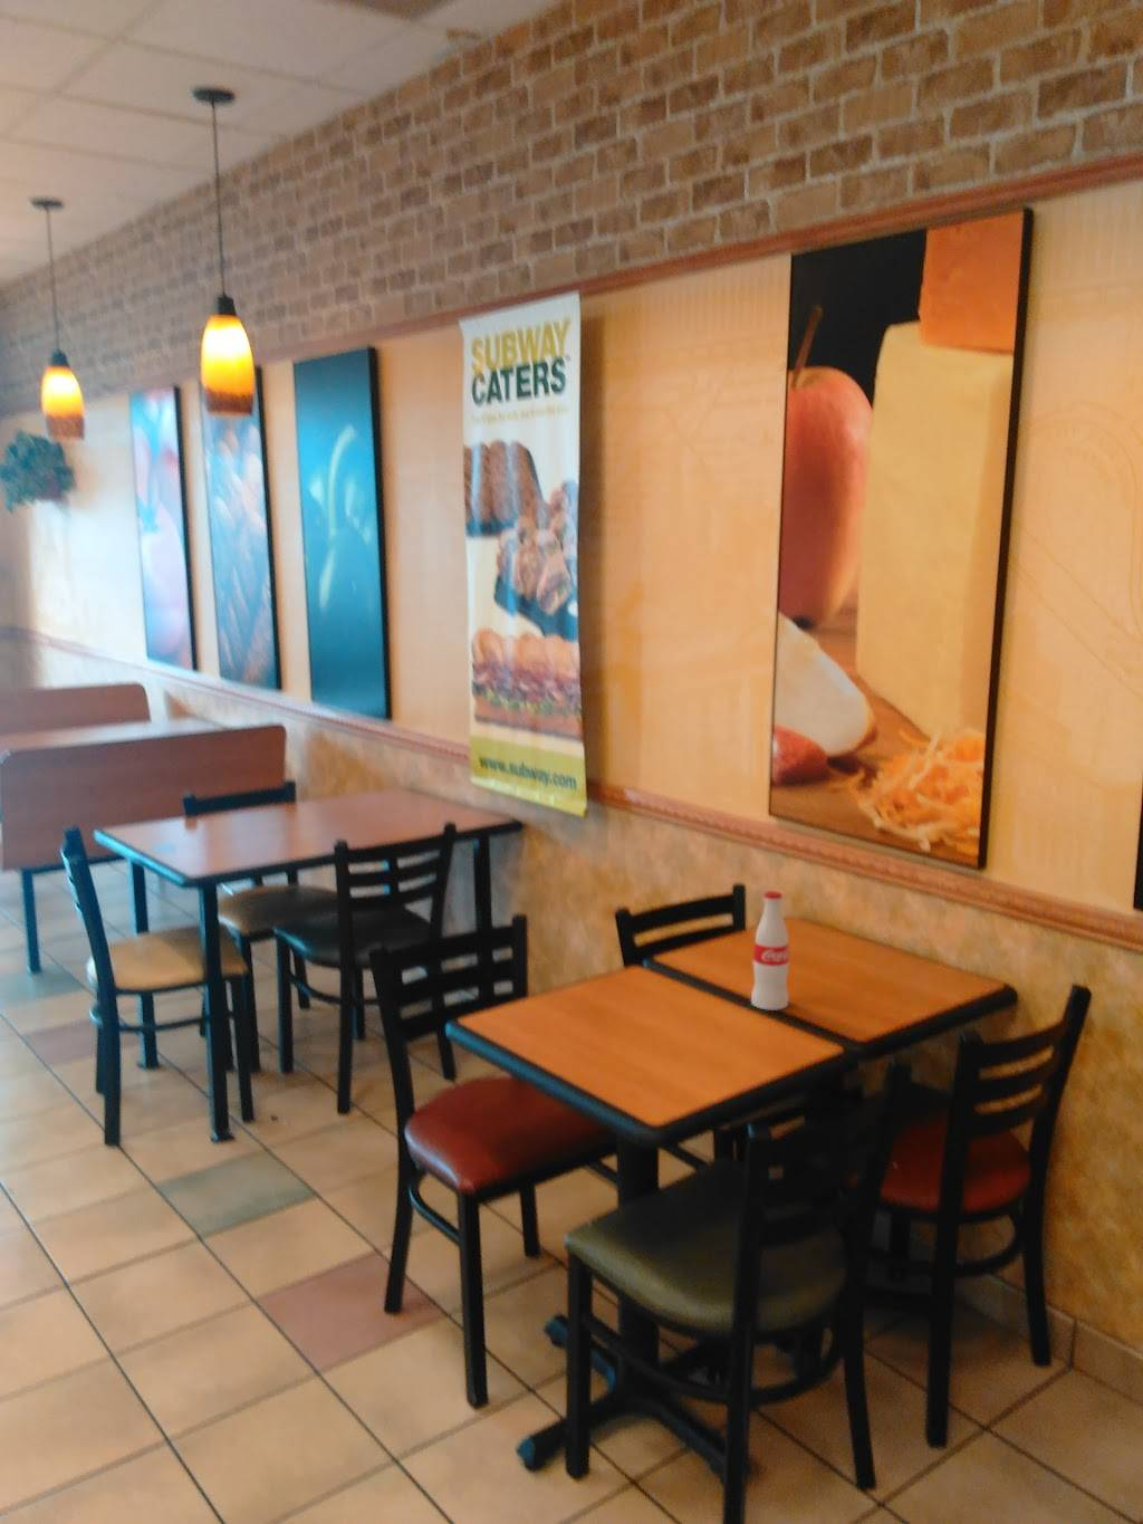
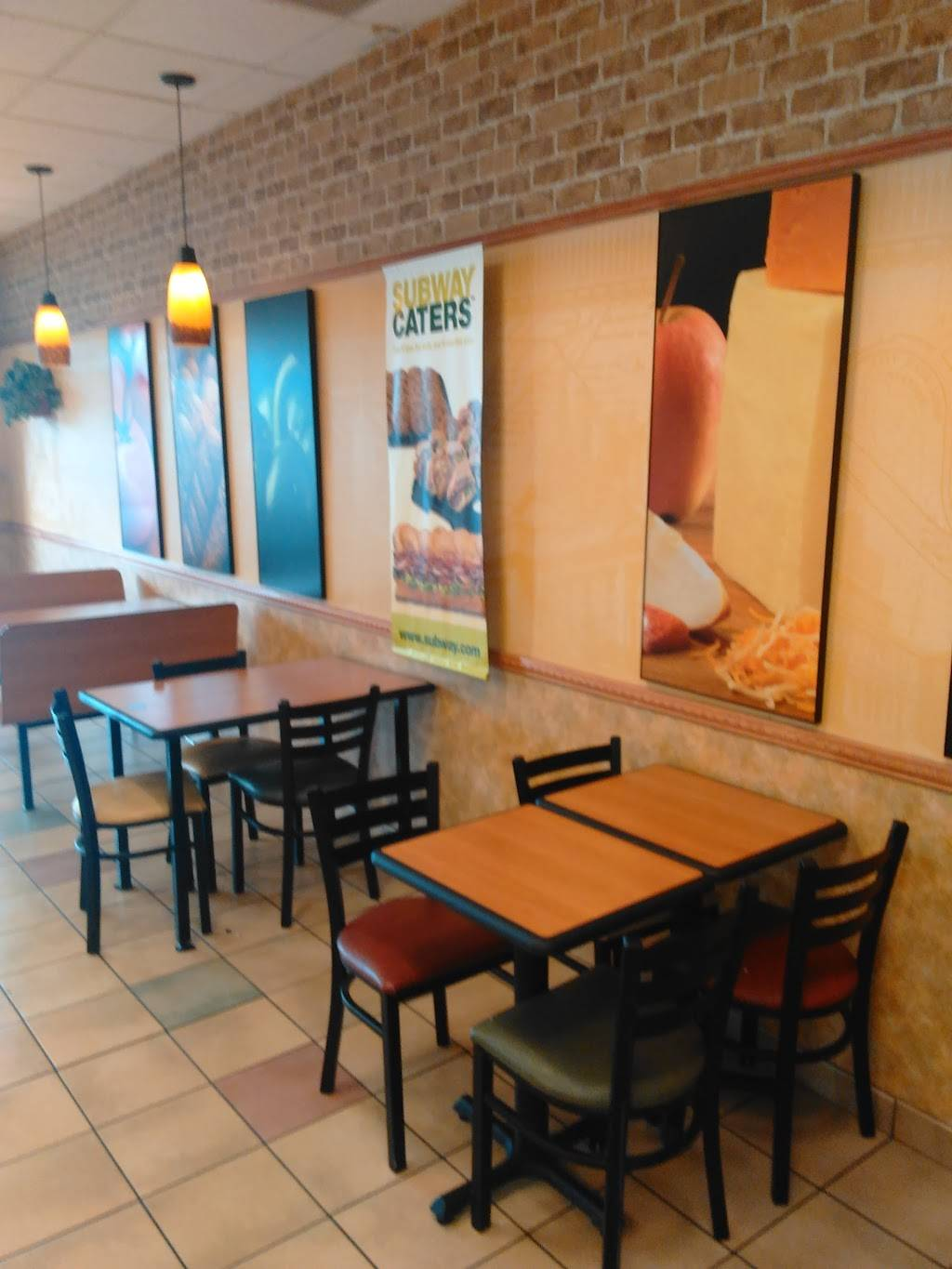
- soda bottle (771, 948)
